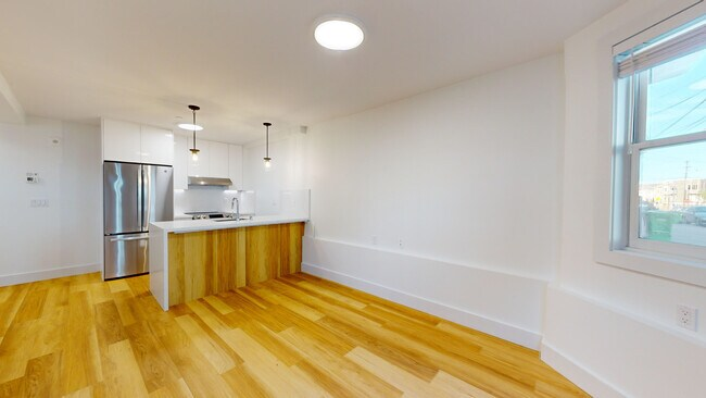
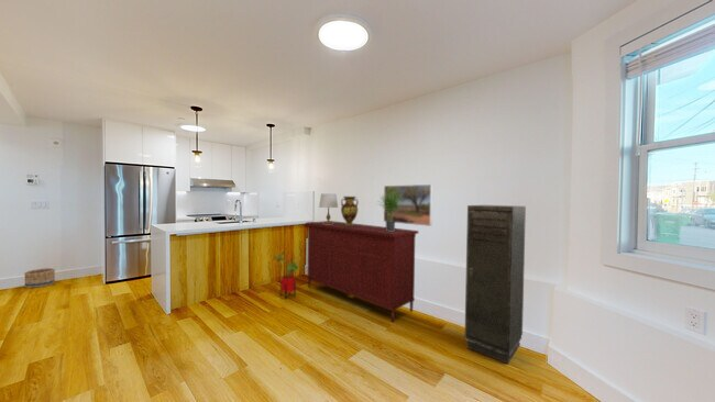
+ decorative urn (349, 211)
+ sideboard (354, 261)
+ table lamp (328, 208)
+ storage cabinet (494, 277)
+ potted plant (388, 208)
+ house plant (286, 273)
+ basket (40, 277)
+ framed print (406, 204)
